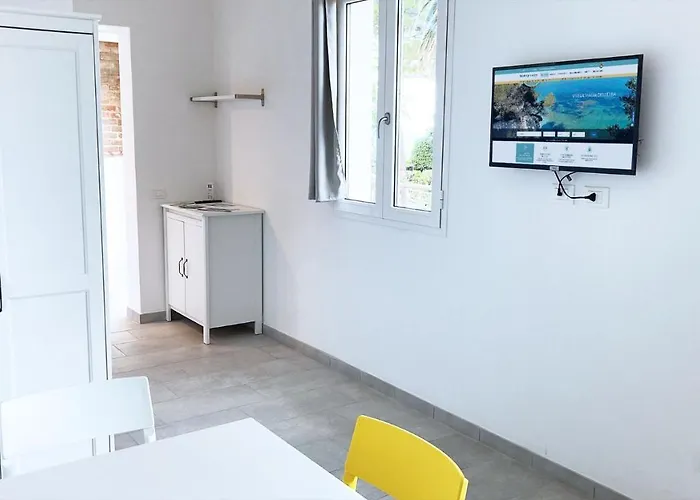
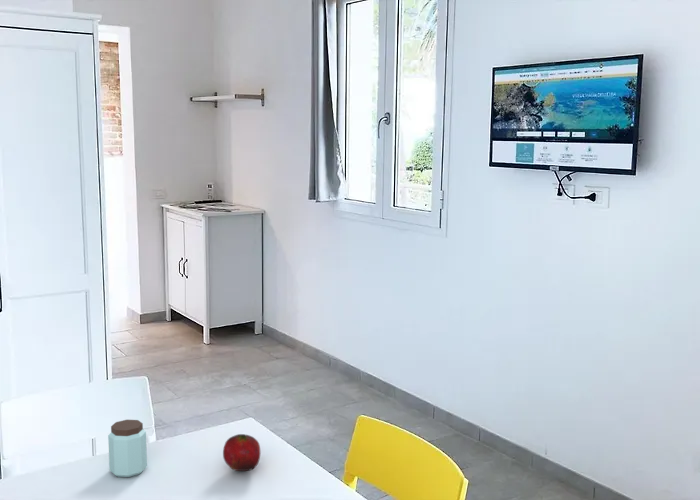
+ fruit (242, 450)
+ peanut butter (127, 447)
